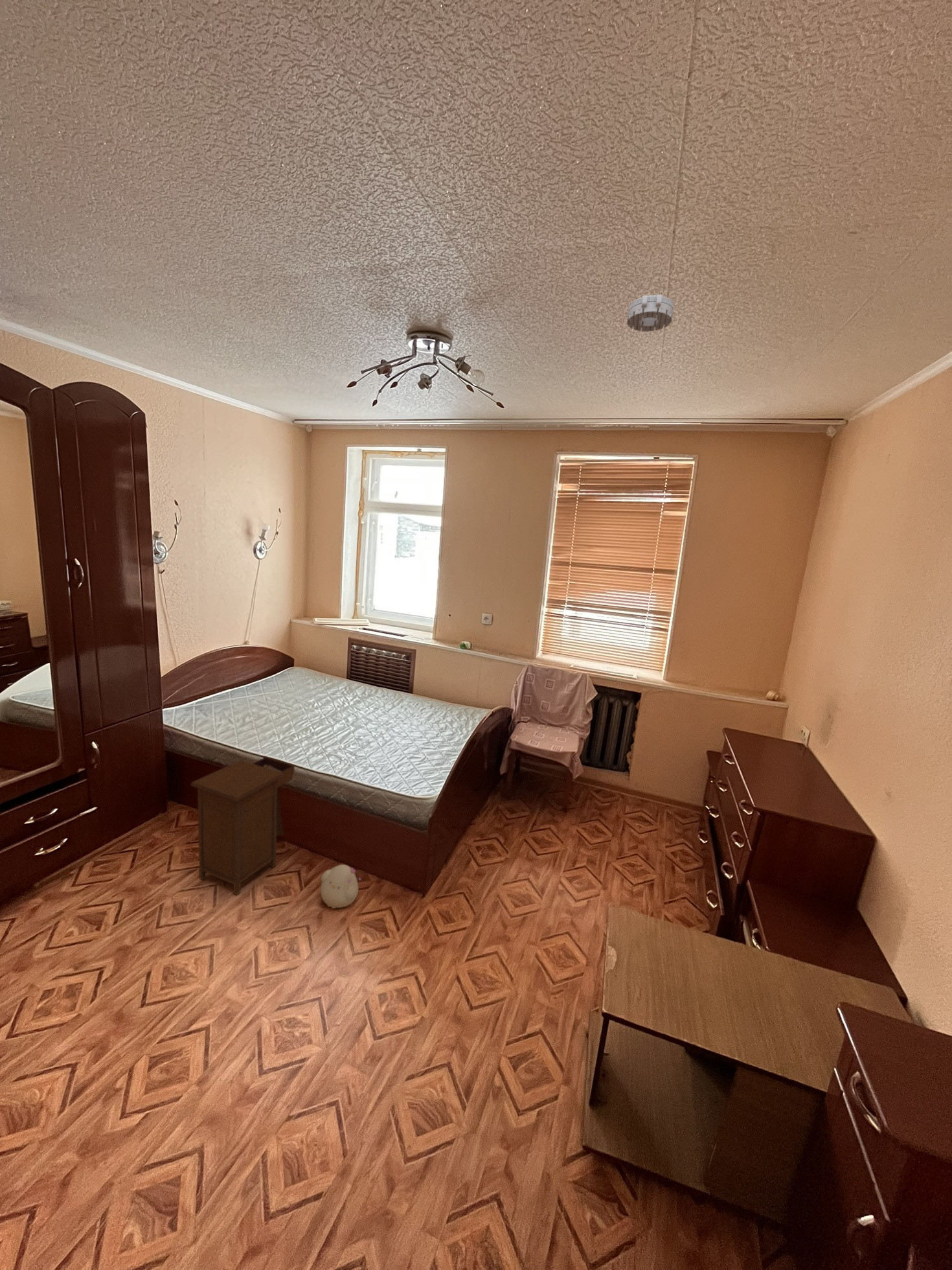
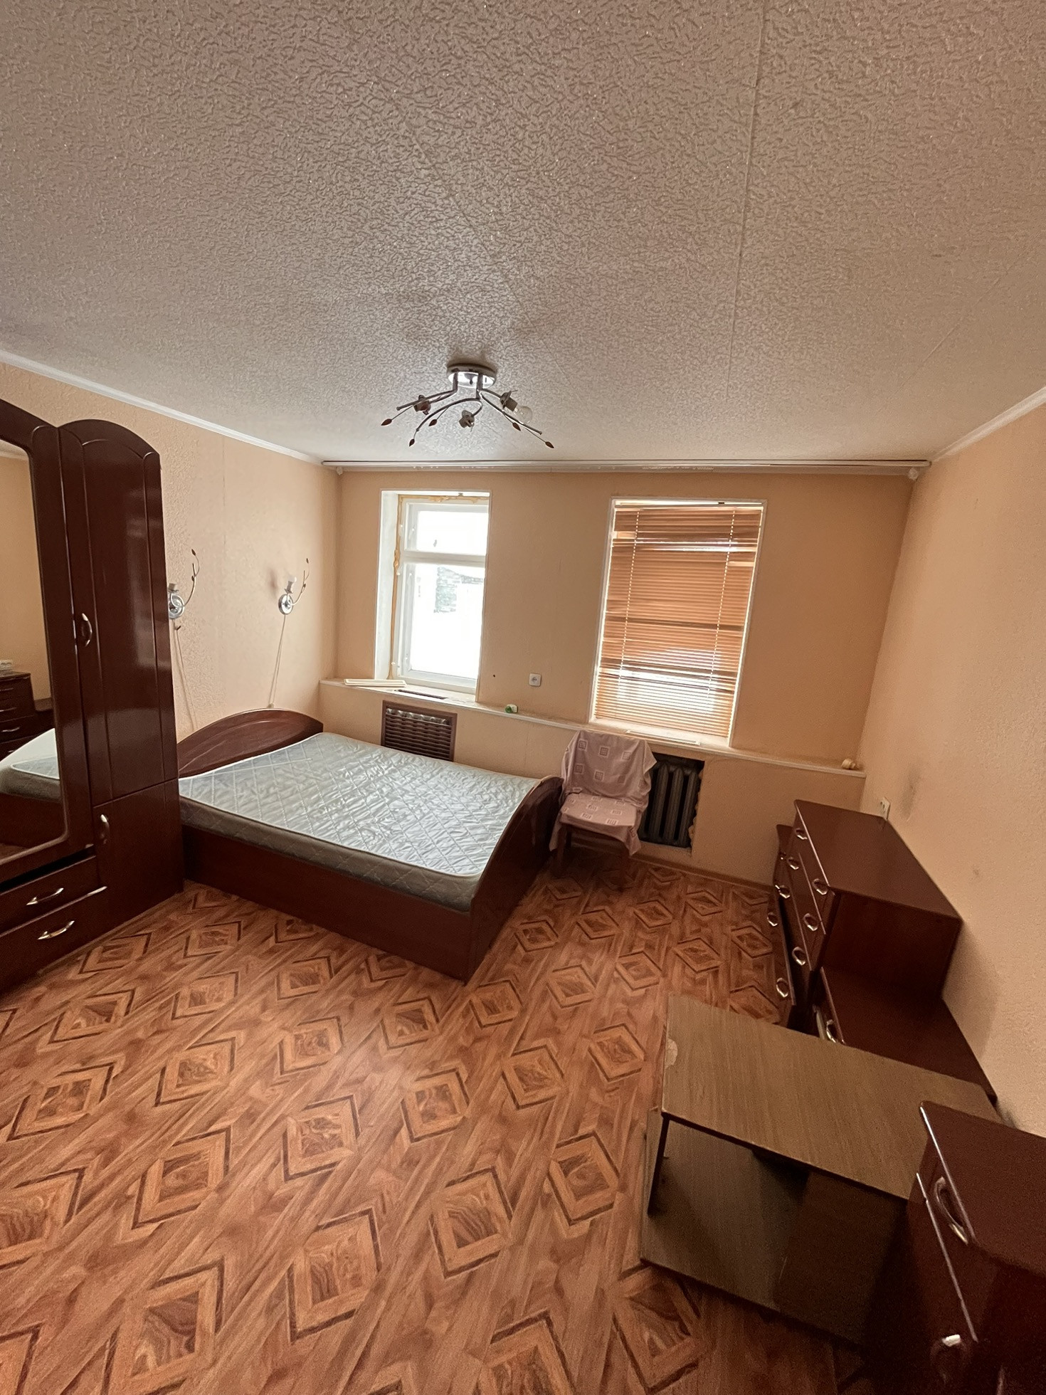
- plush toy (342, 880)
- nightstand (249, 819)
- smoke detector (650, 312)
